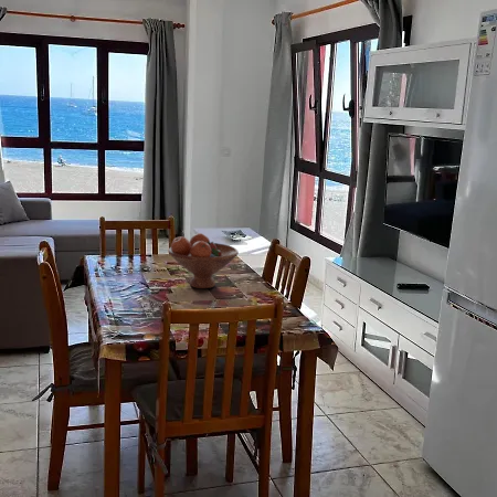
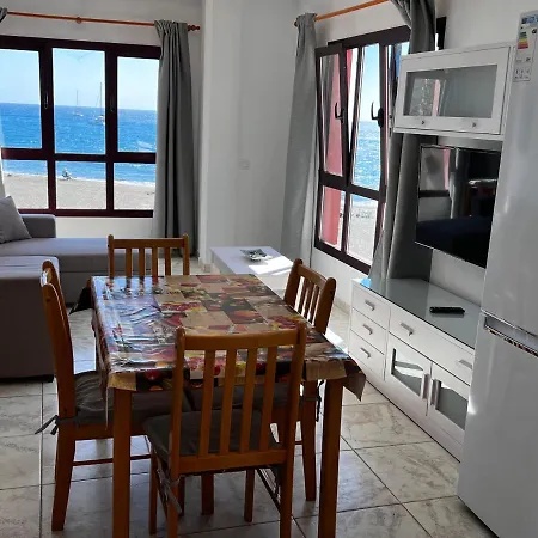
- fruit bowl (203, 261)
